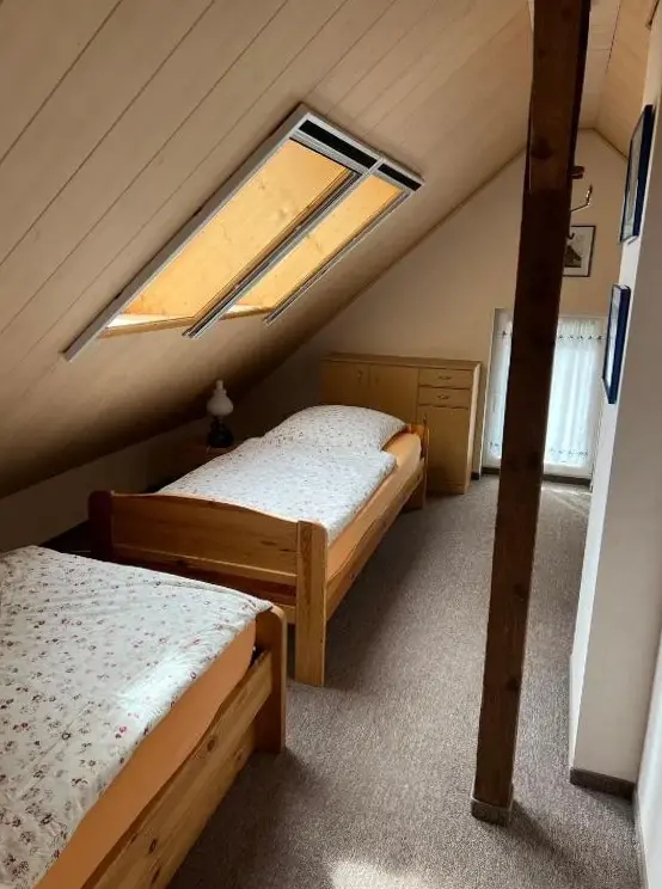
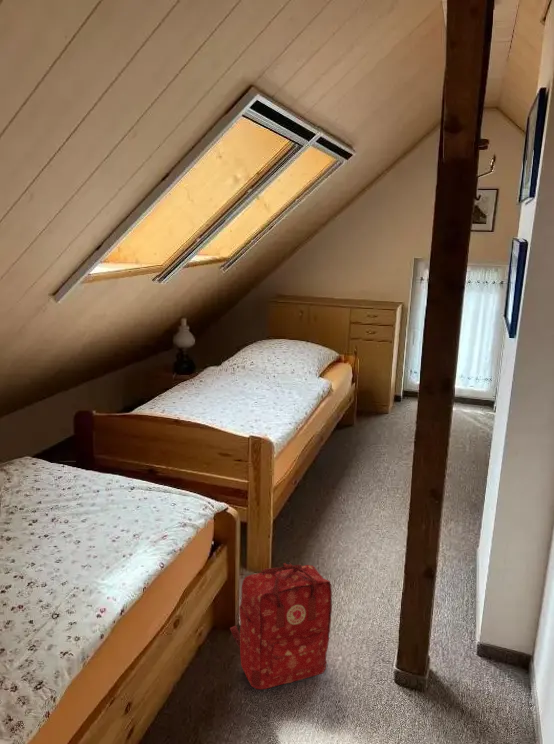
+ backpack (281, 613)
